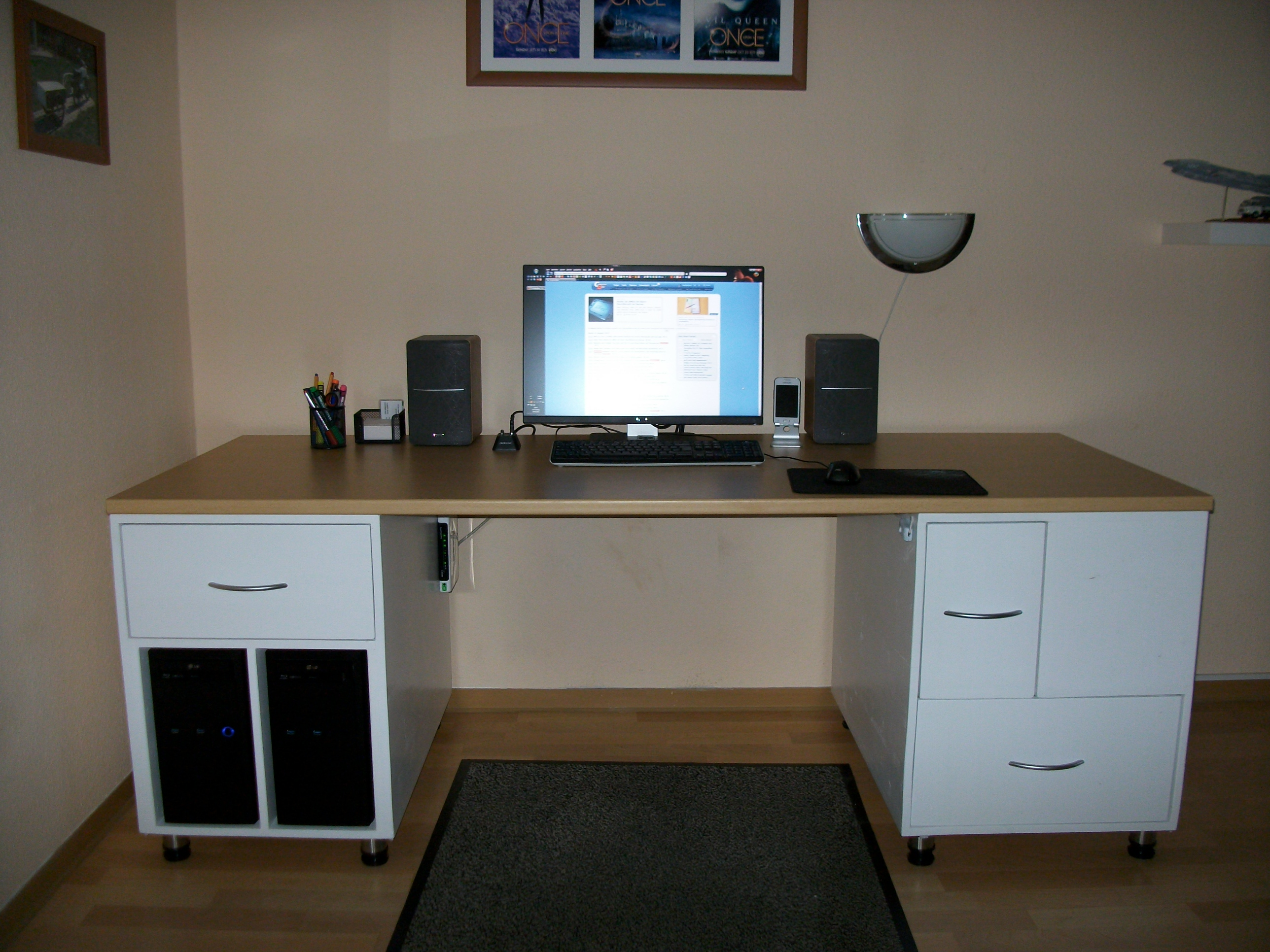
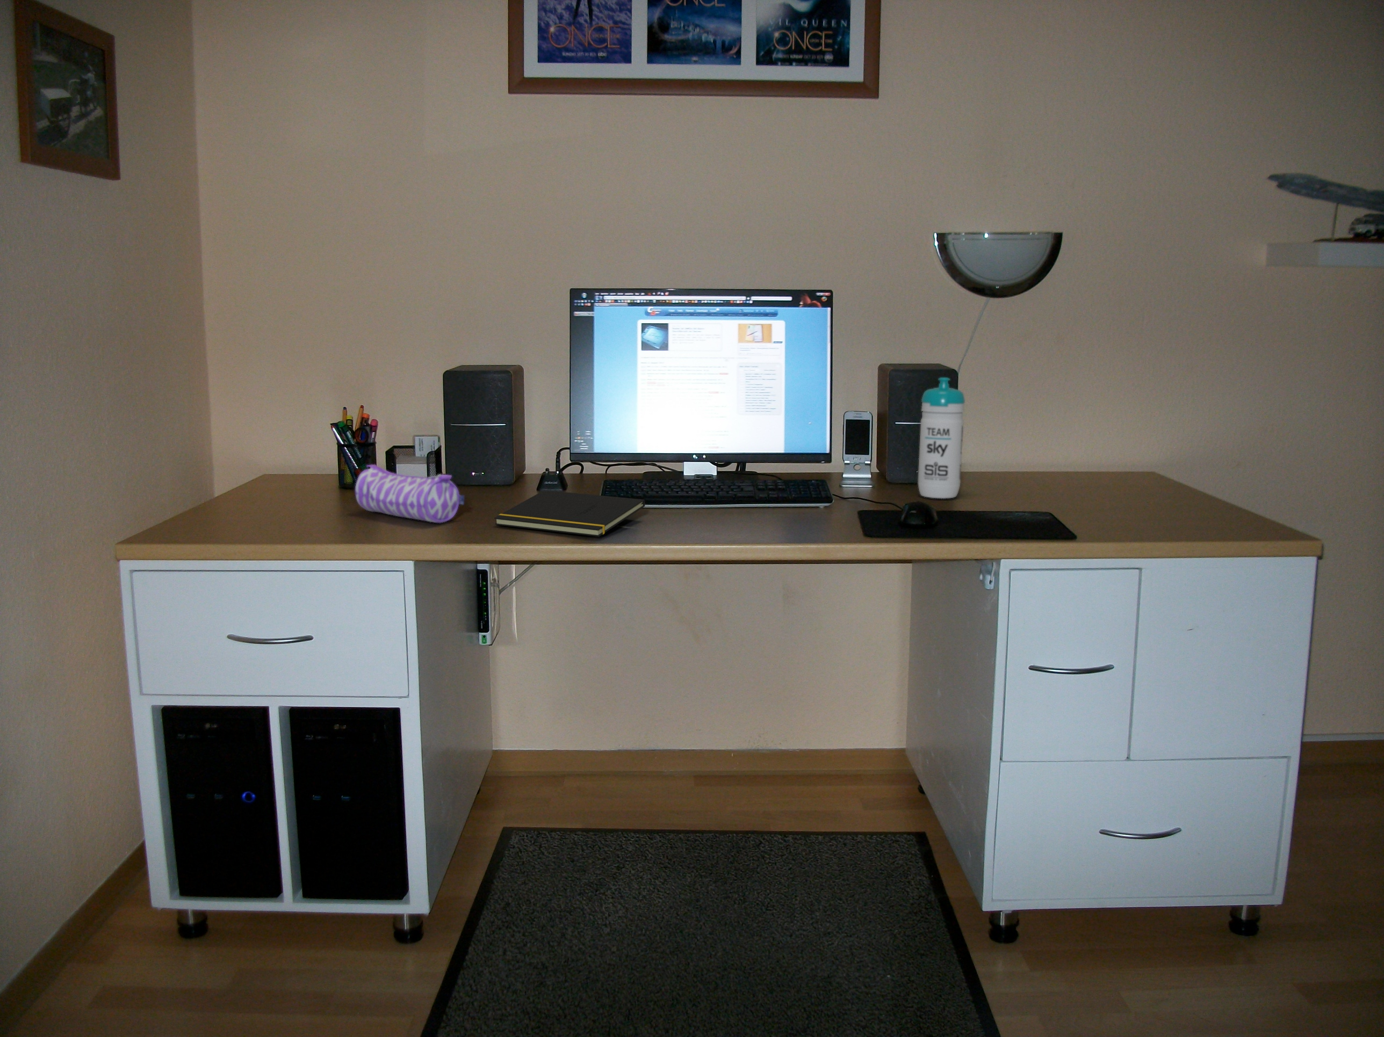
+ pencil case (406, 493)
+ notepad (570, 512)
+ water bottle (942, 437)
